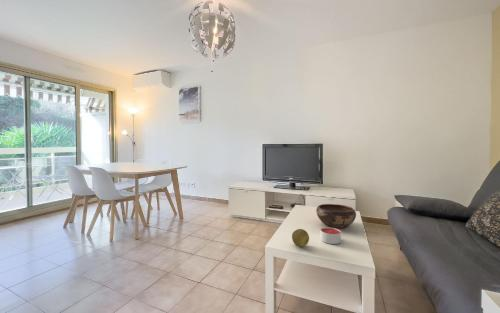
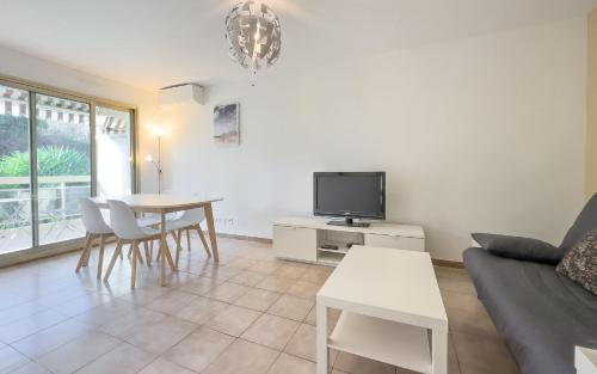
- decorative bowl (335, 216)
- fruit (300, 237)
- candle (330, 234)
